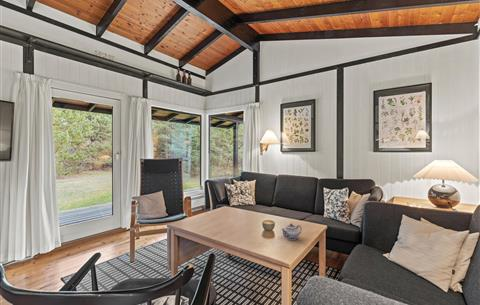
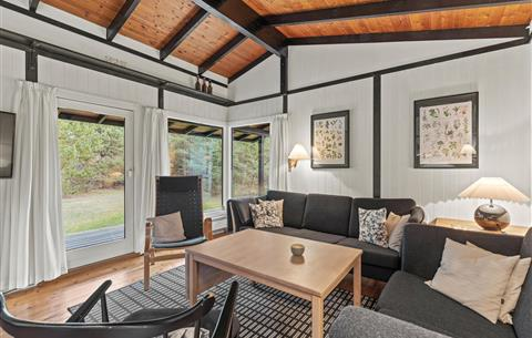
- teapot (291, 230)
